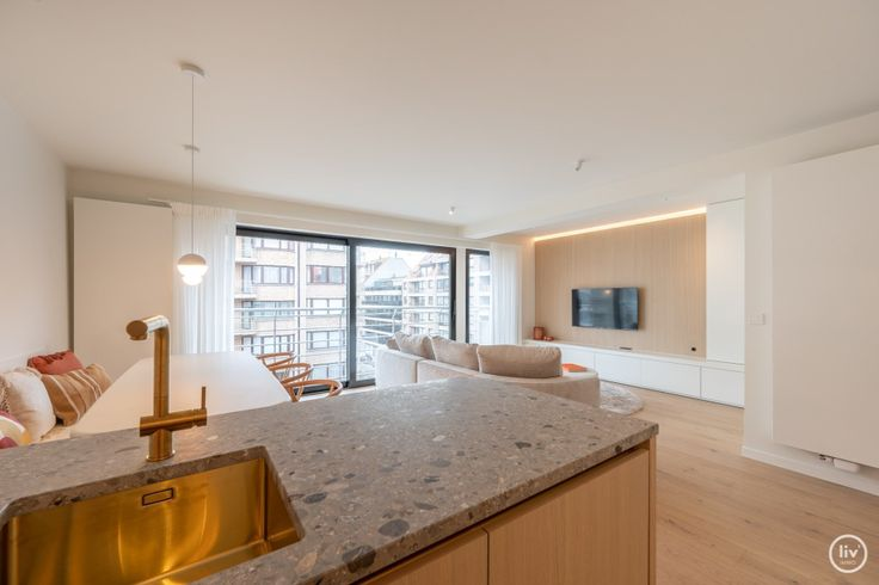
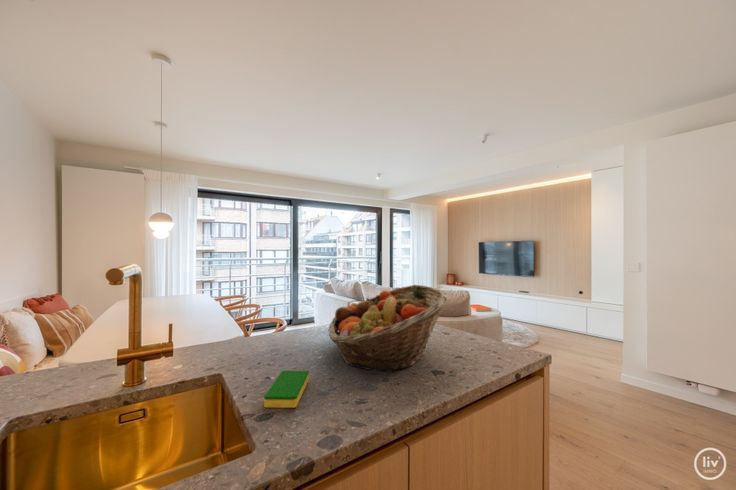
+ fruit basket (386, 320)
+ dish sponge (288, 387)
